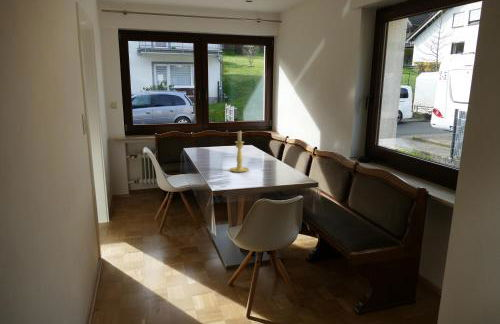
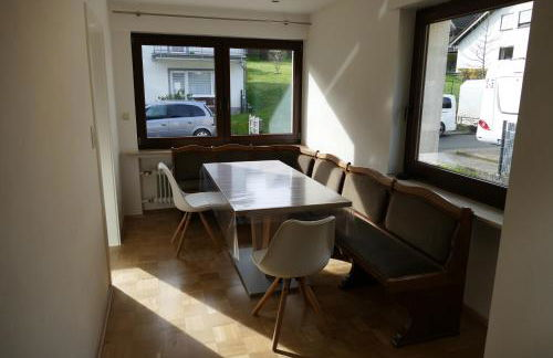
- candle holder (239, 150)
